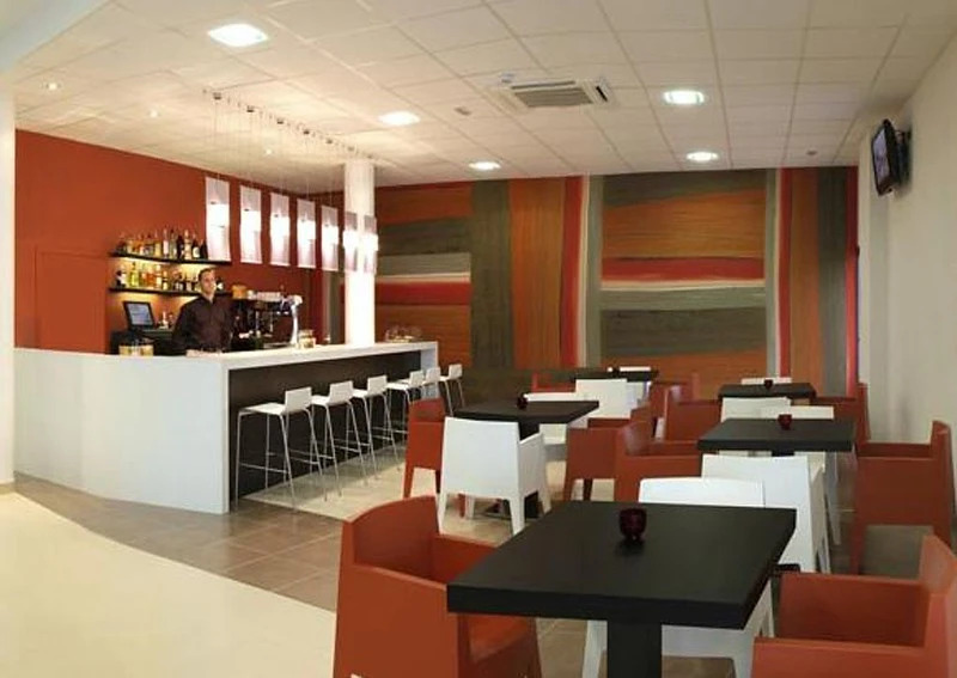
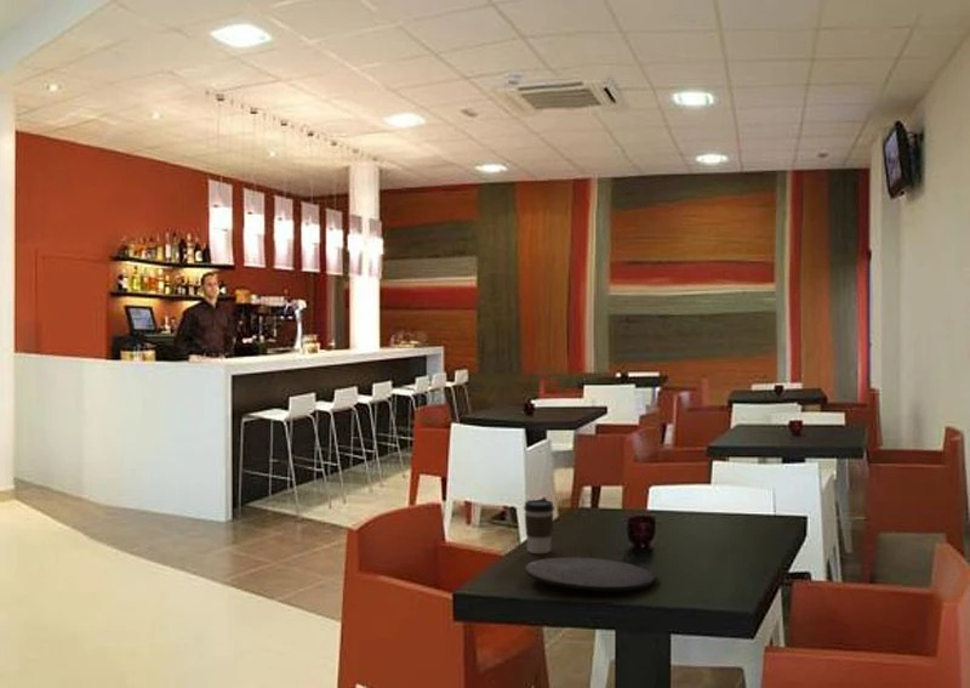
+ plate (589, 573)
+ coffee cup (538, 525)
